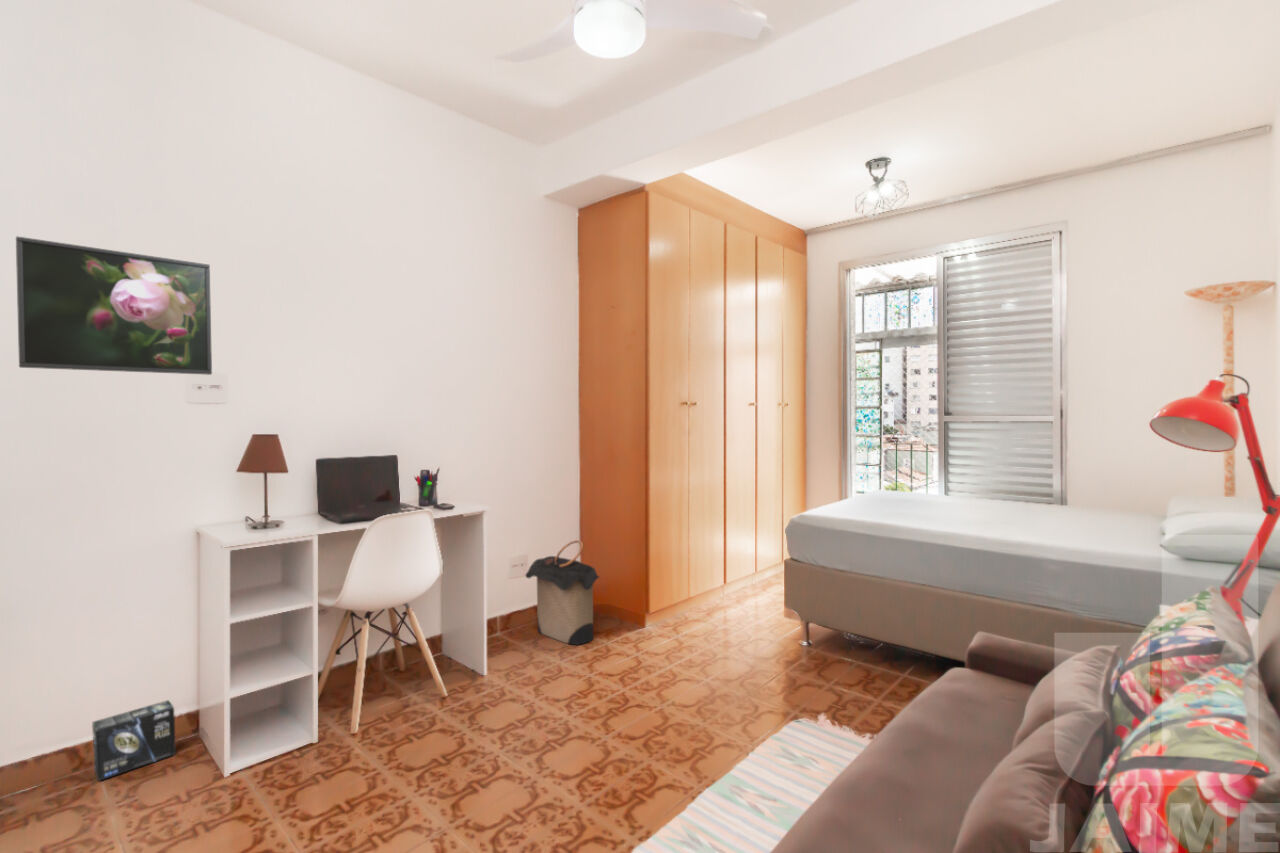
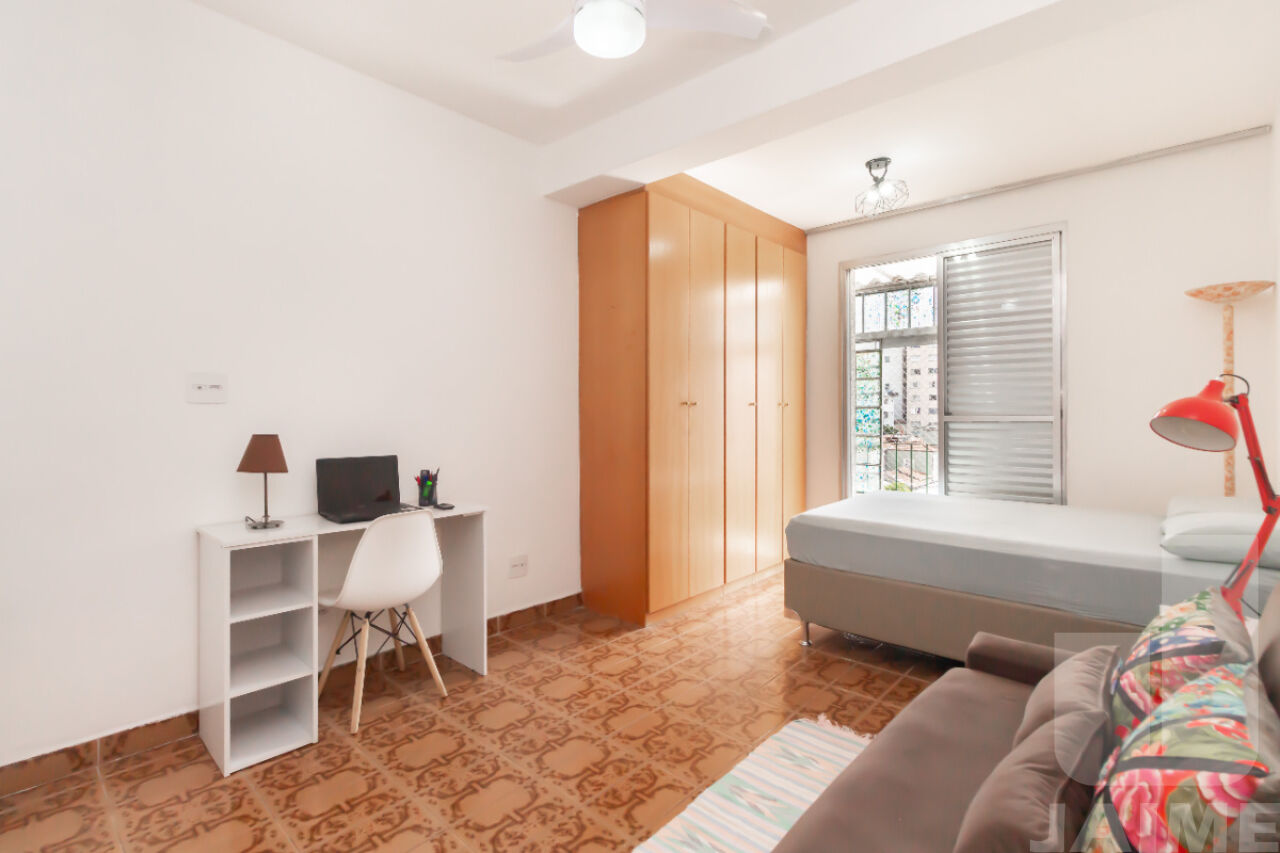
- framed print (122, 311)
- laundry hamper (561, 587)
- box (135, 738)
